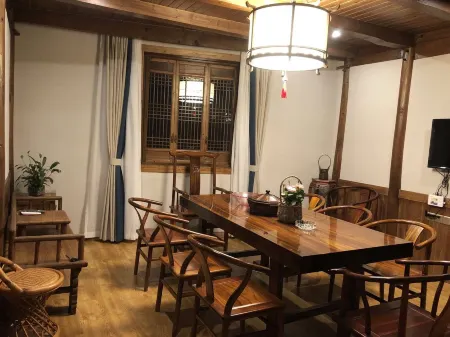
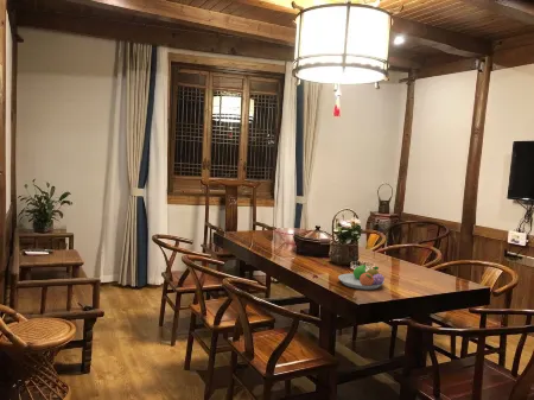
+ fruit bowl (362, 274)
